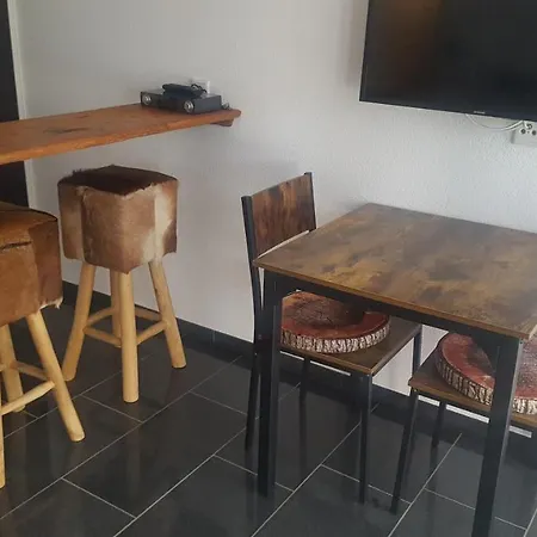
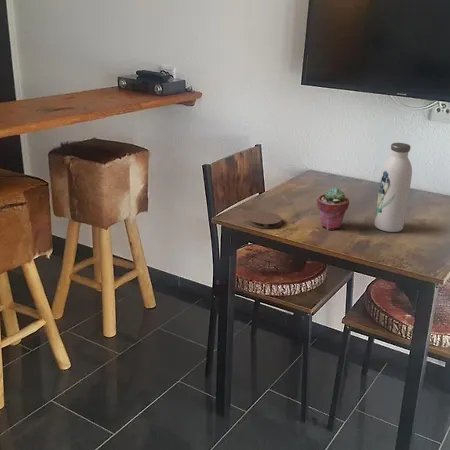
+ water bottle (394, 186)
+ coaster (264, 219)
+ potted succulent (332, 206)
